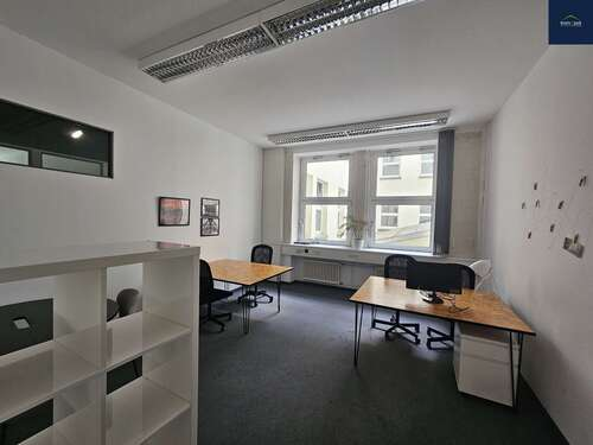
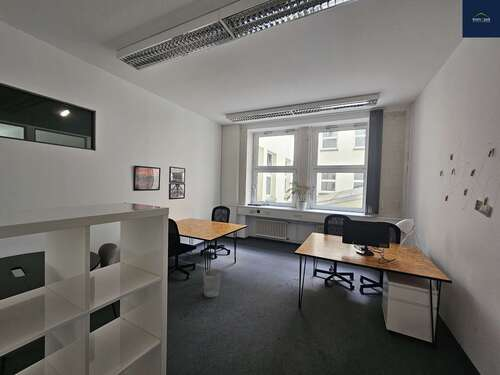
+ wastebasket (211, 283)
